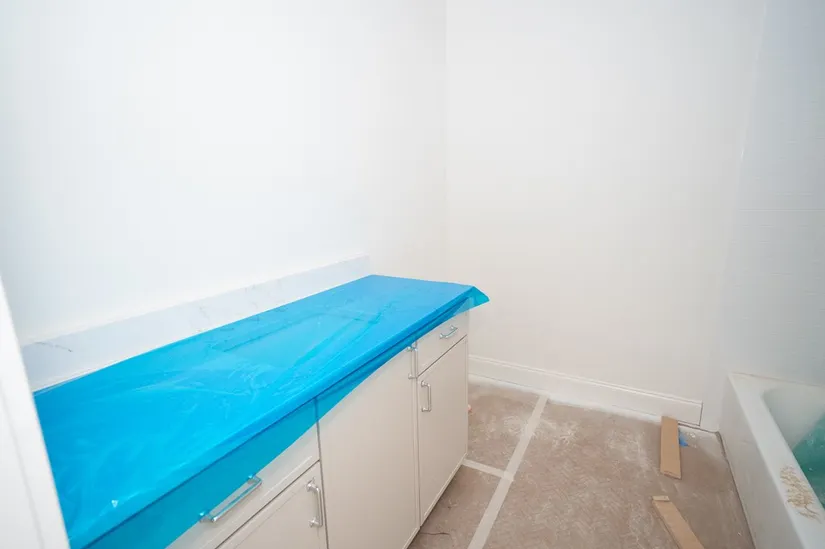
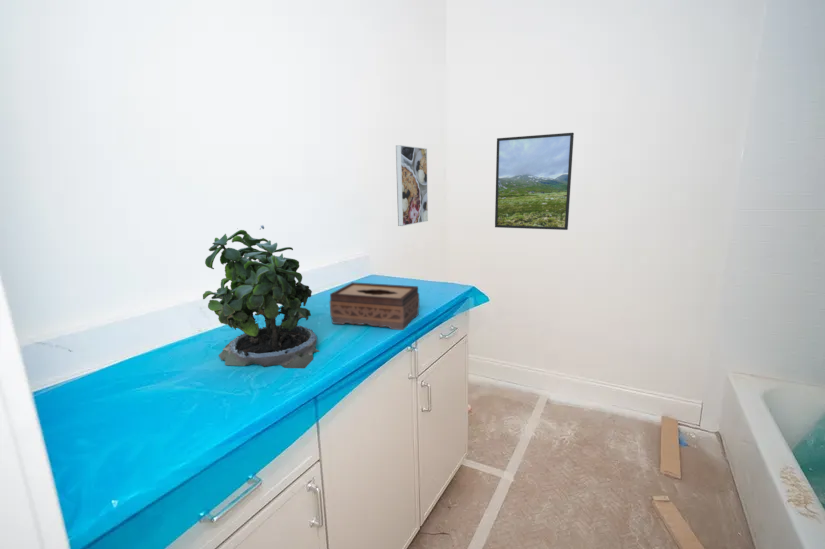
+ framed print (531, 183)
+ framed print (413, 186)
+ potted plant (261, 289)
+ tissue box (375, 304)
